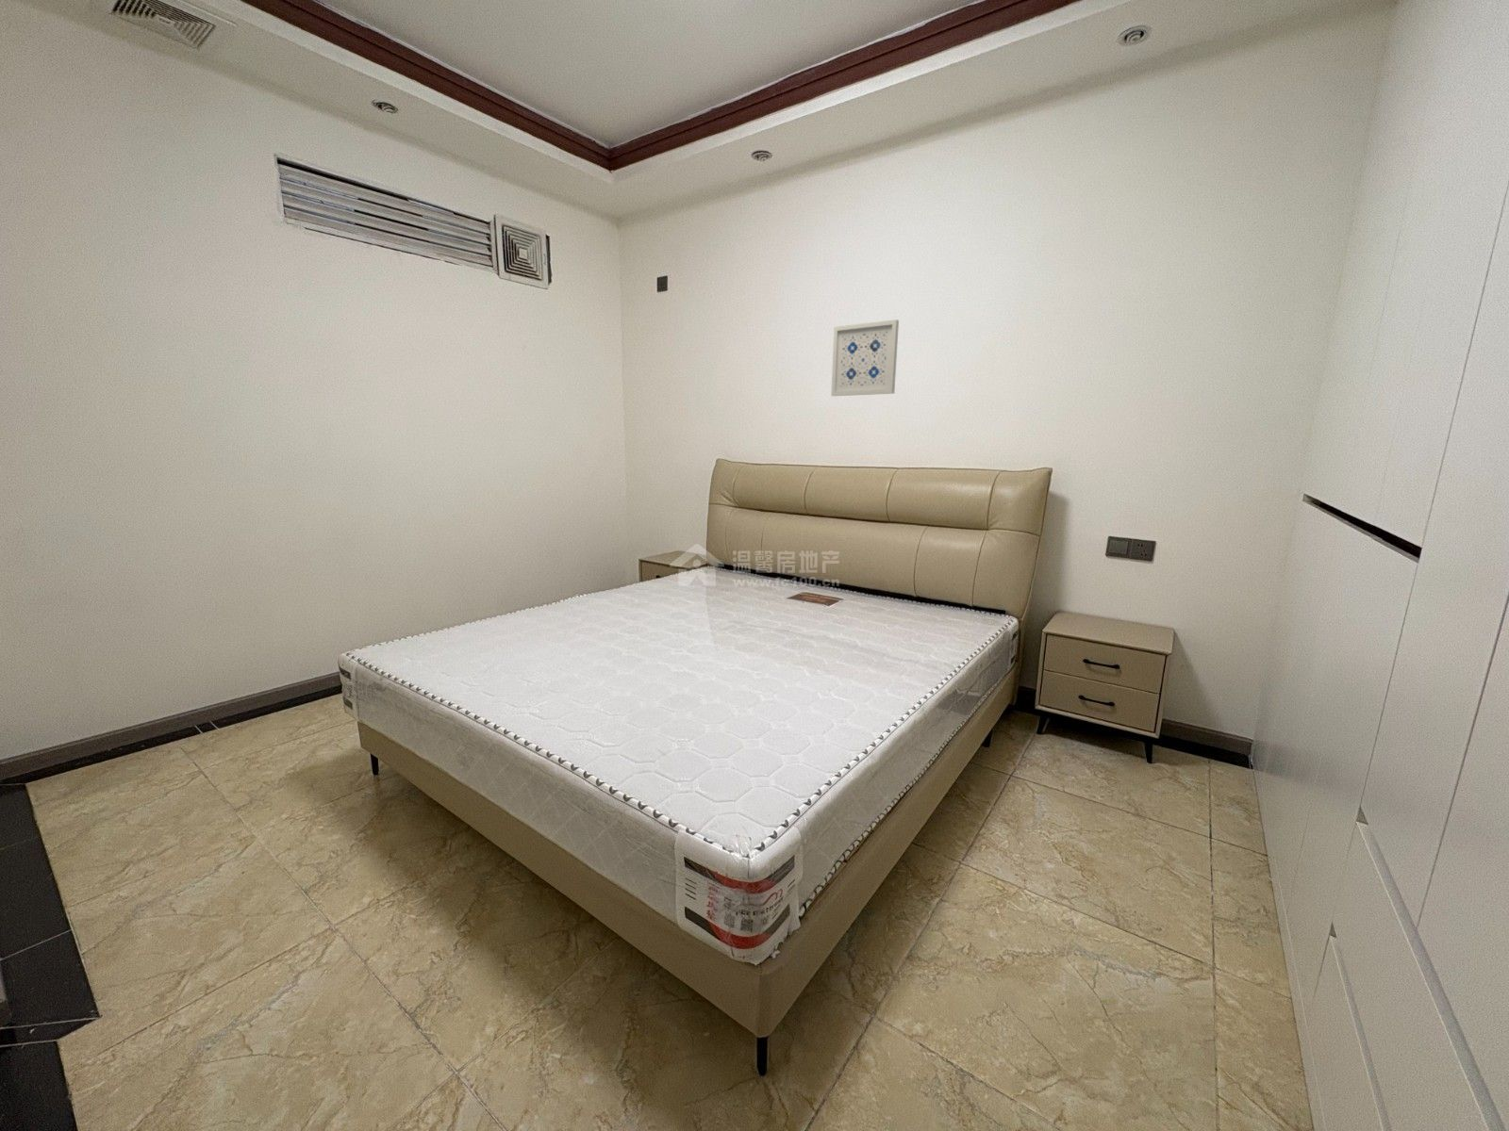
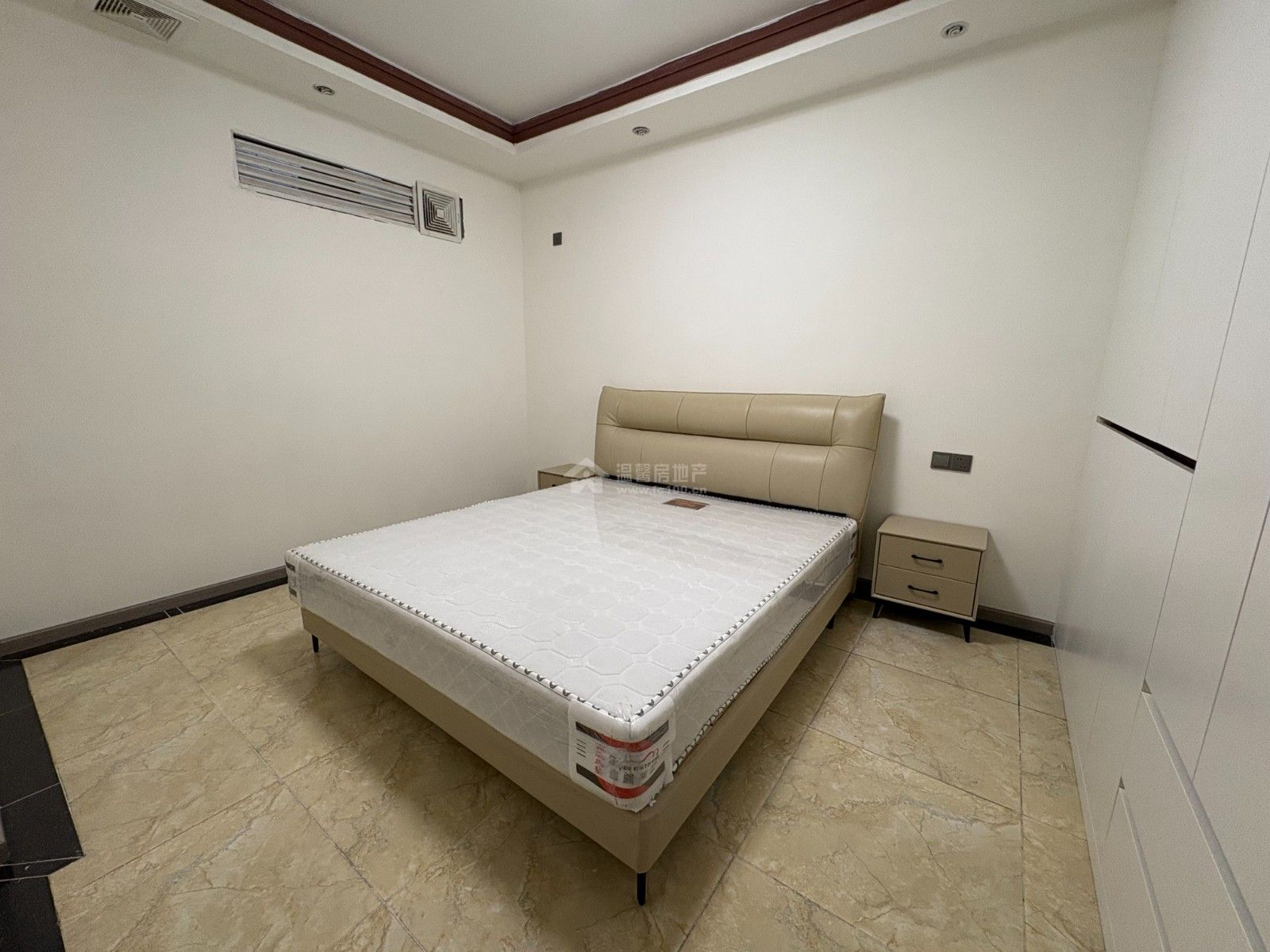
- wall art (863, 359)
